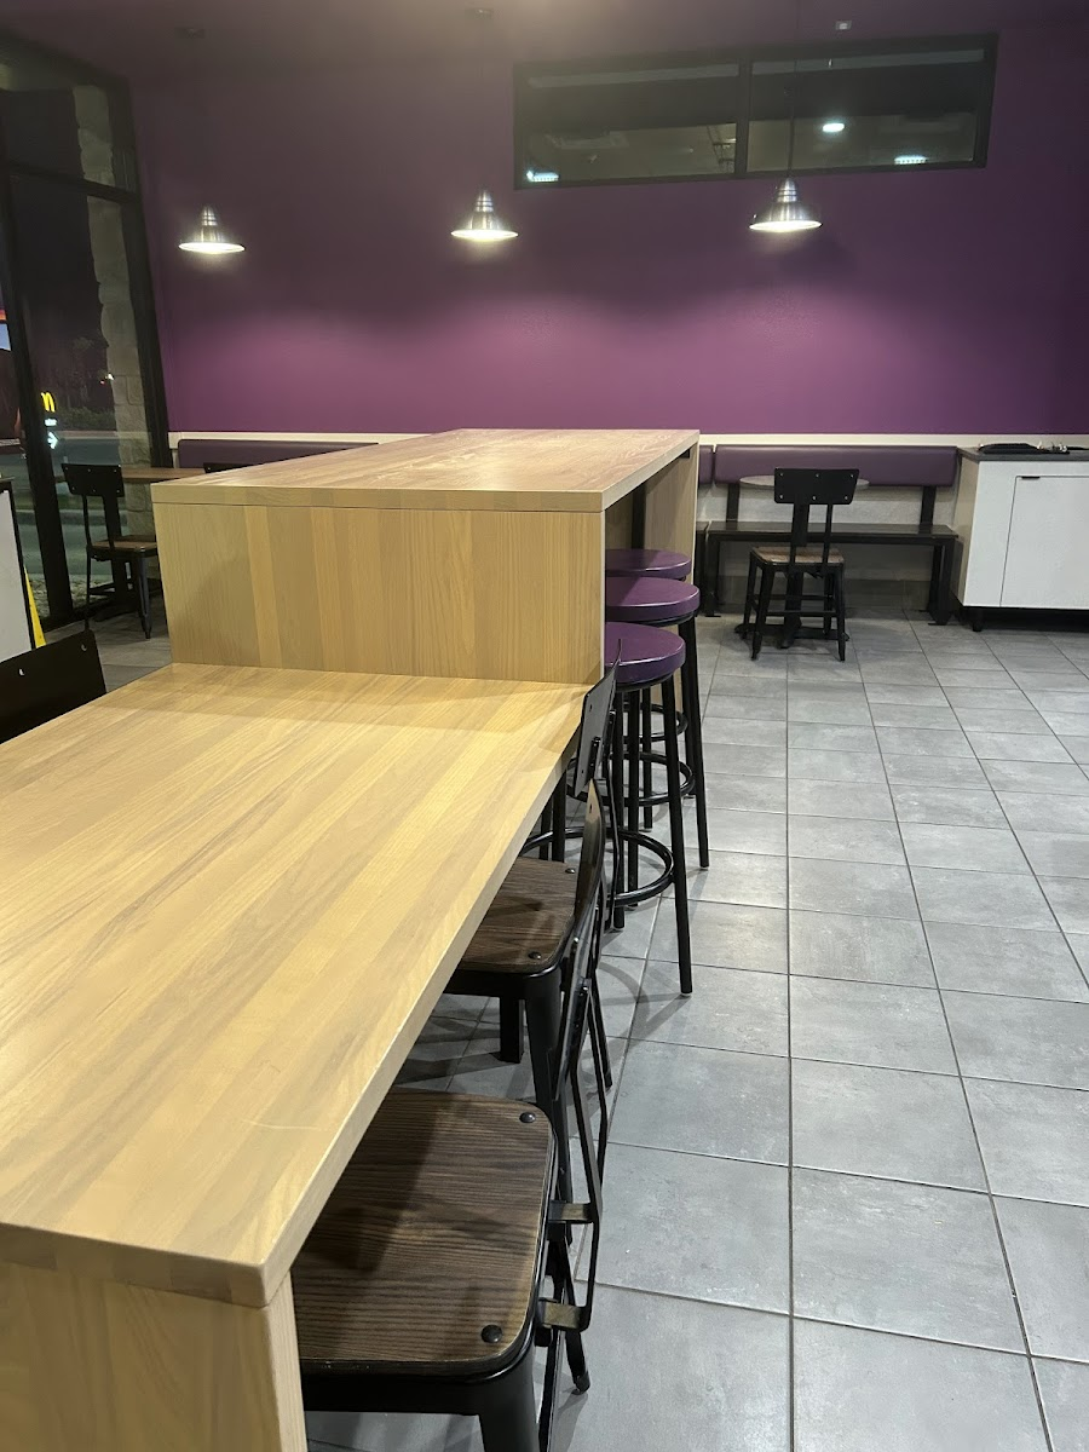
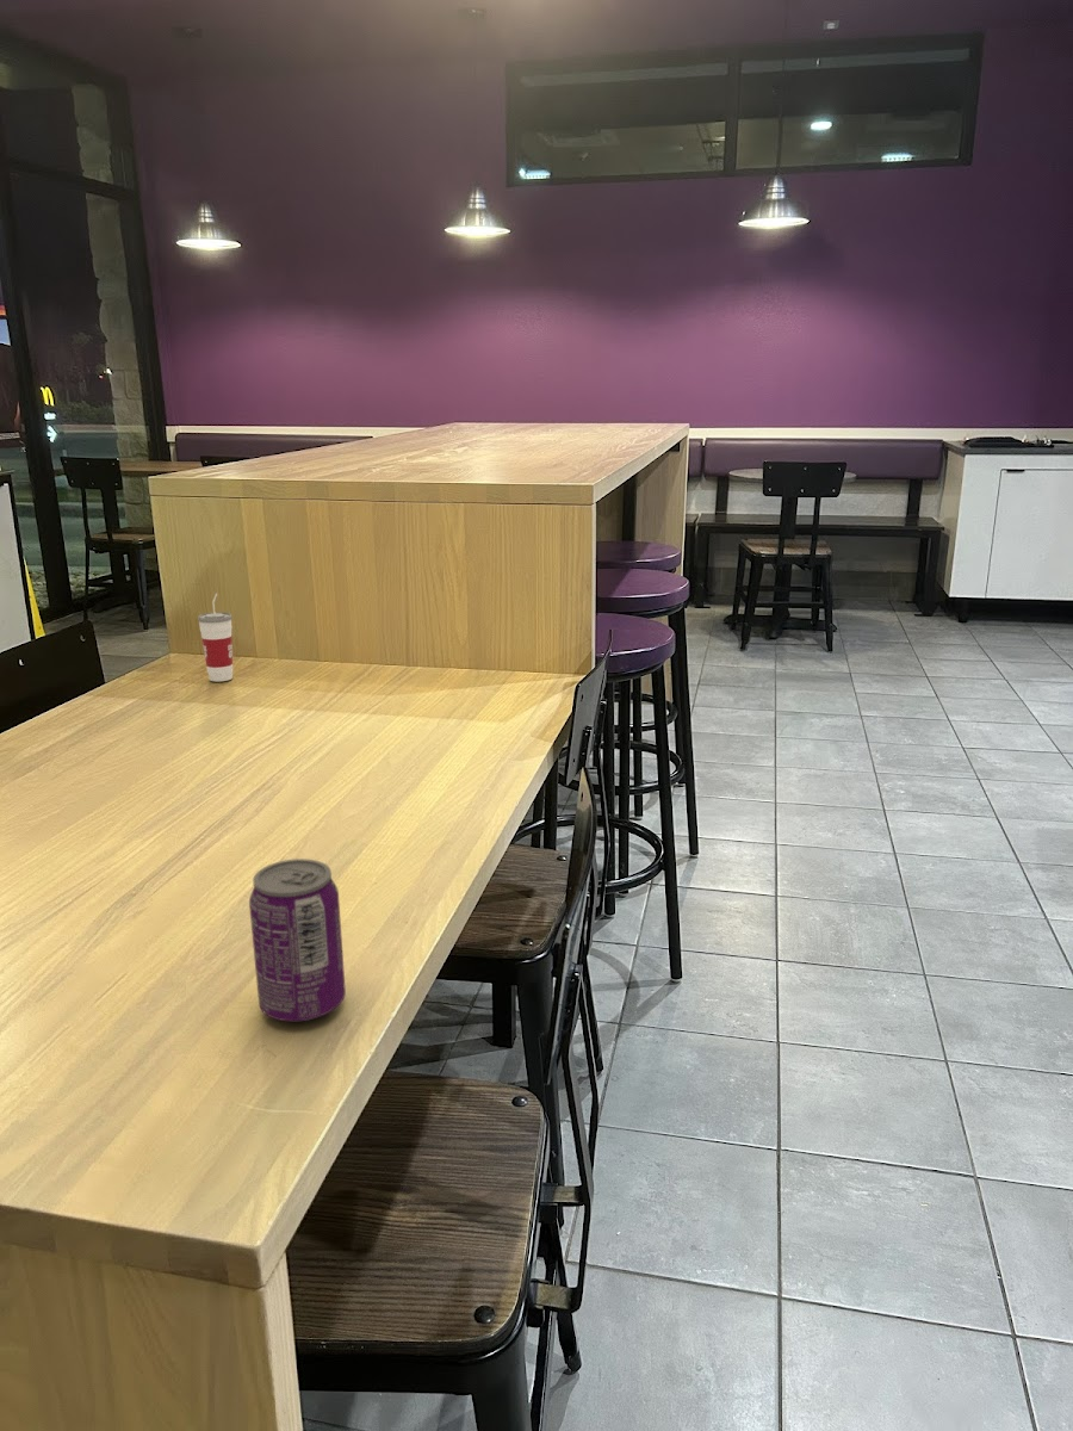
+ beverage can (297, 941)
+ cup (216, 636)
